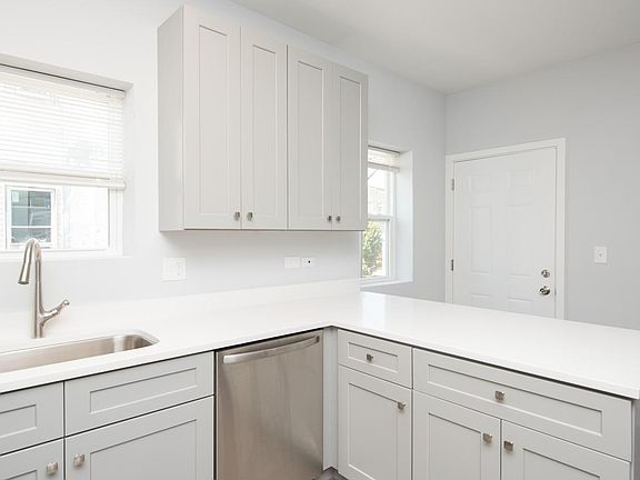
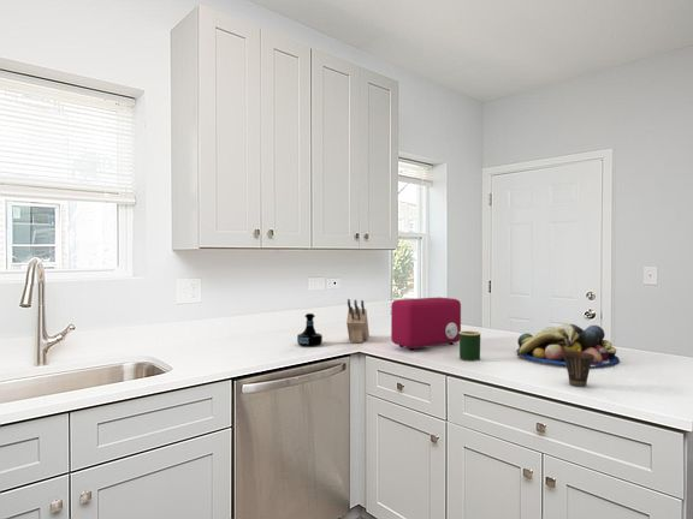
+ toaster (427, 322)
+ knife block (357, 318)
+ mug (469, 344)
+ fruit bowl (565, 340)
+ tequila bottle (309, 328)
+ cup (578, 369)
